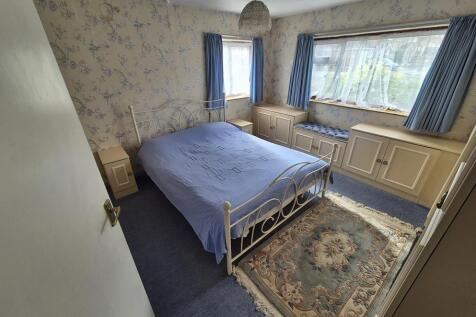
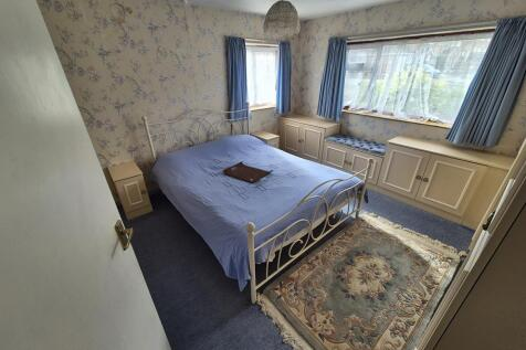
+ serving tray (248, 171)
